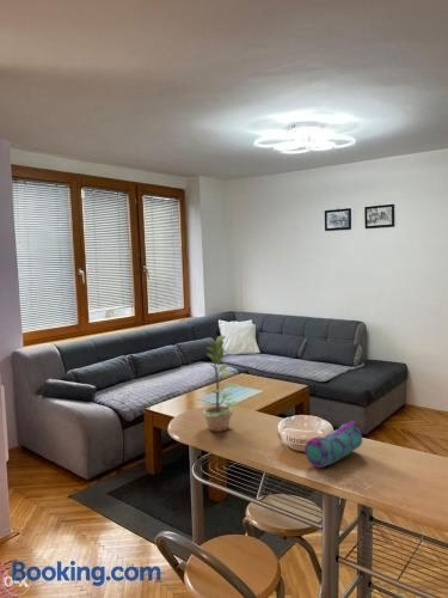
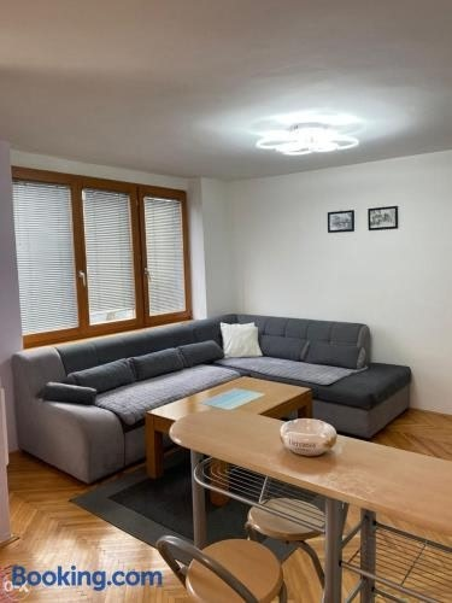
- plant (219, 382)
- pencil case (335, 444)
